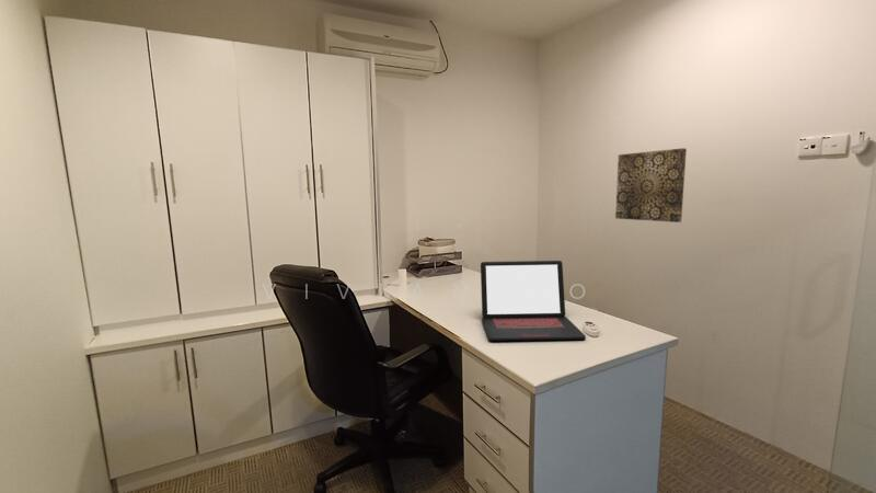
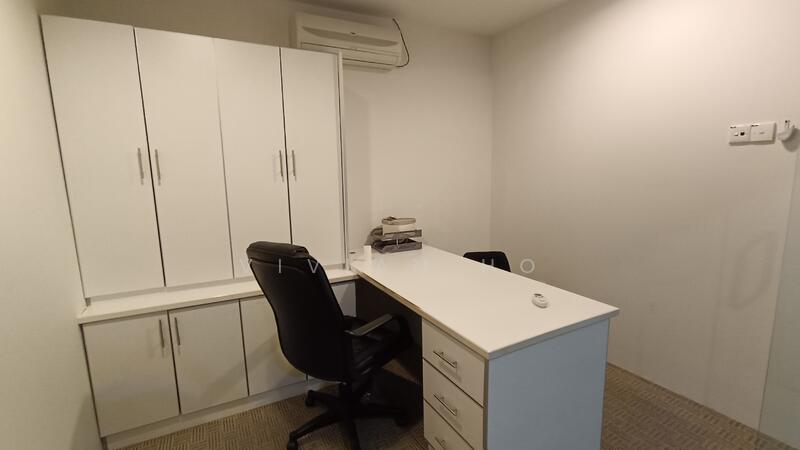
- wall art (647, 186)
- laptop (528, 297)
